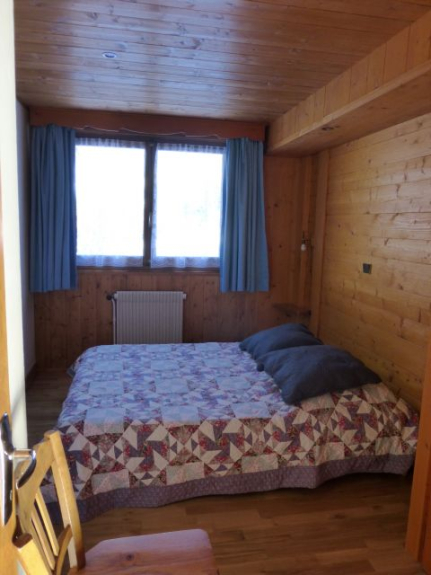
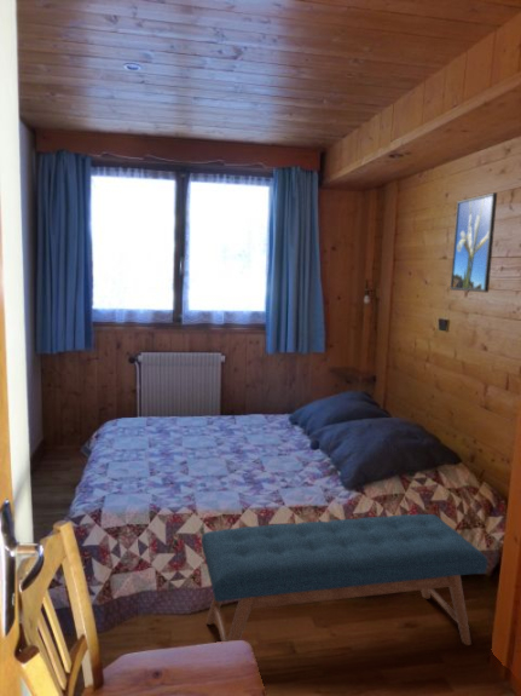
+ bench (338, 585)
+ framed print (471, 245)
